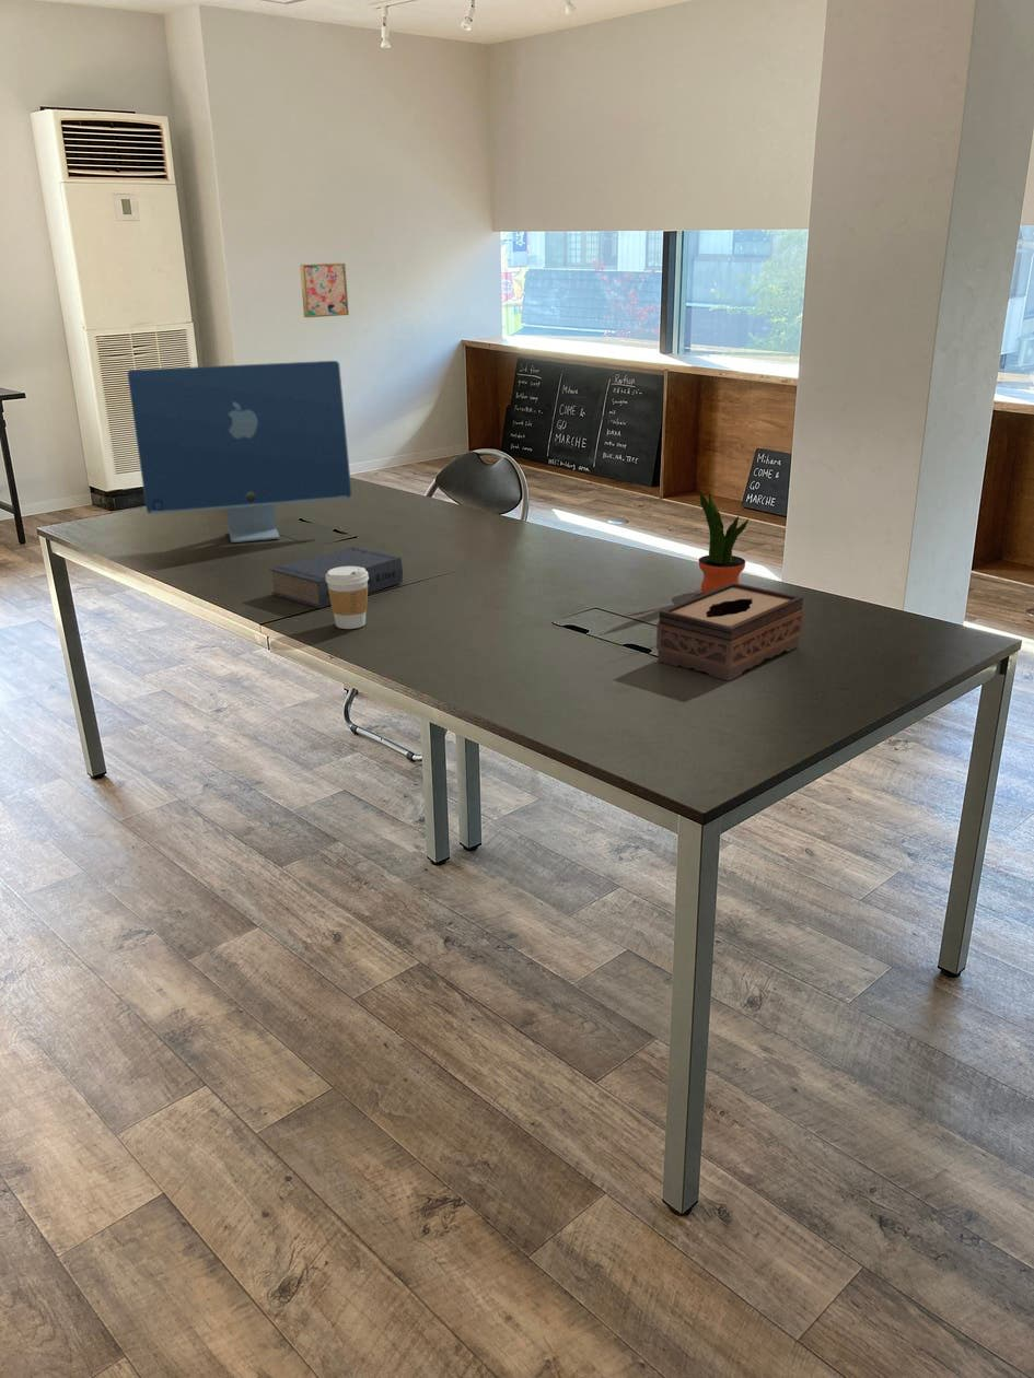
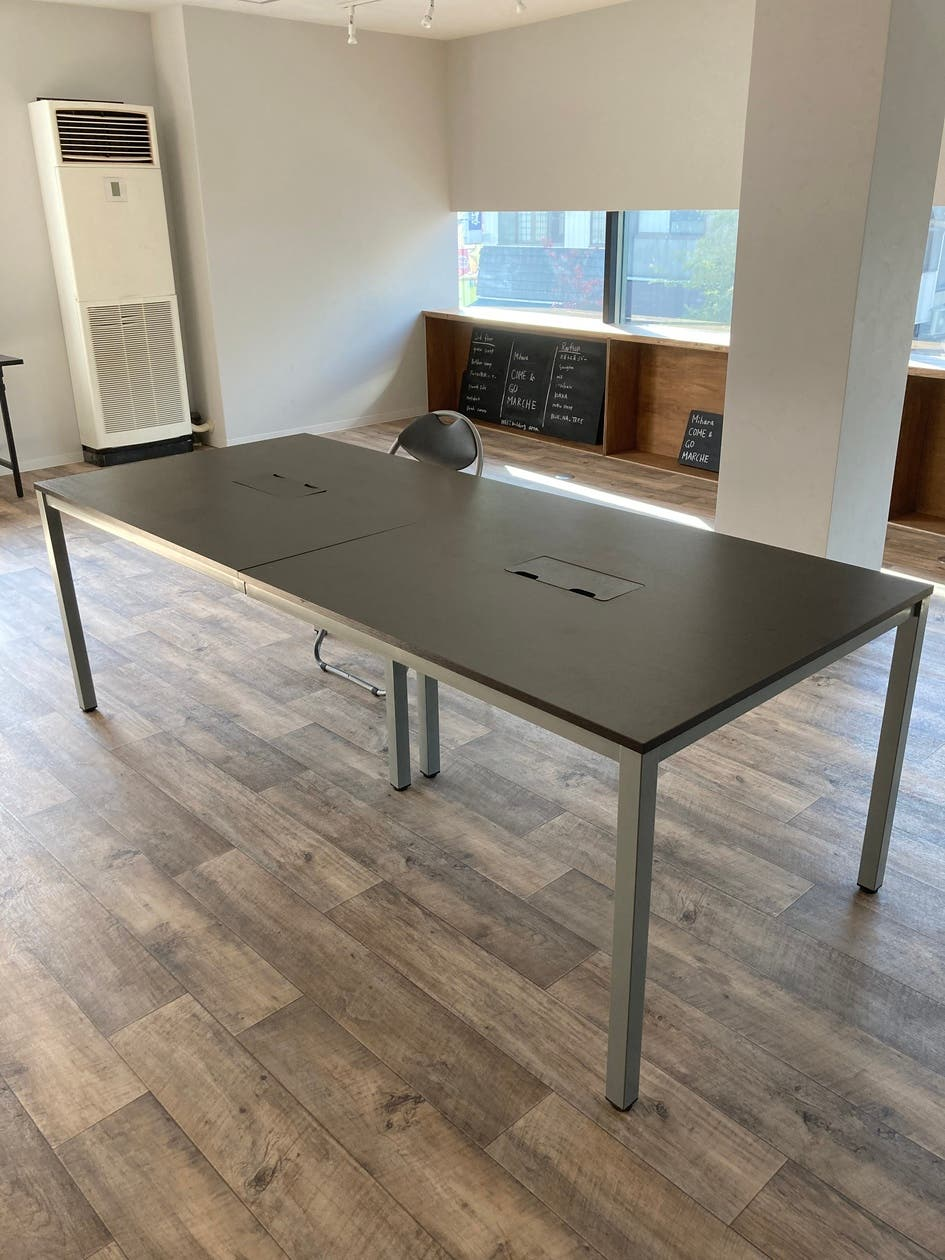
- wall art (324, 290)
- potted plant (719, 541)
- tissue box (731, 629)
- book (334, 568)
- computer monitor (245, 453)
- coffee cup (348, 596)
